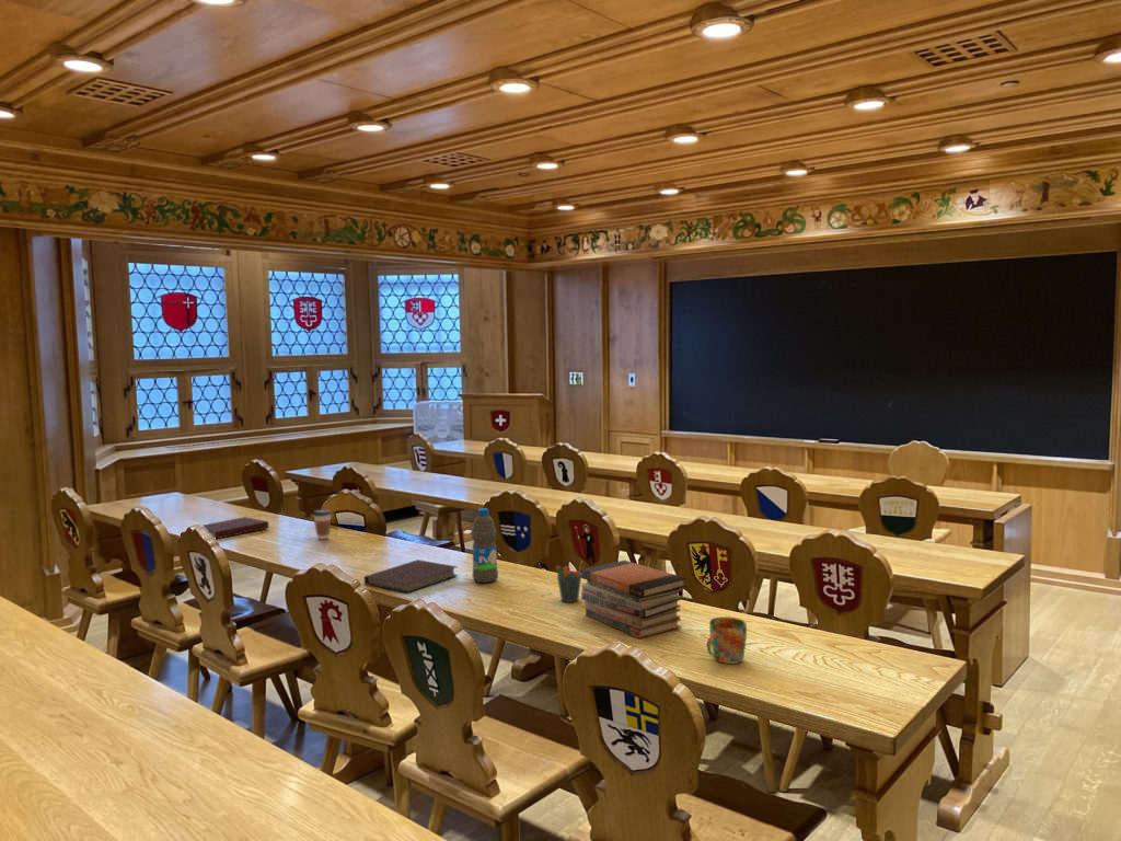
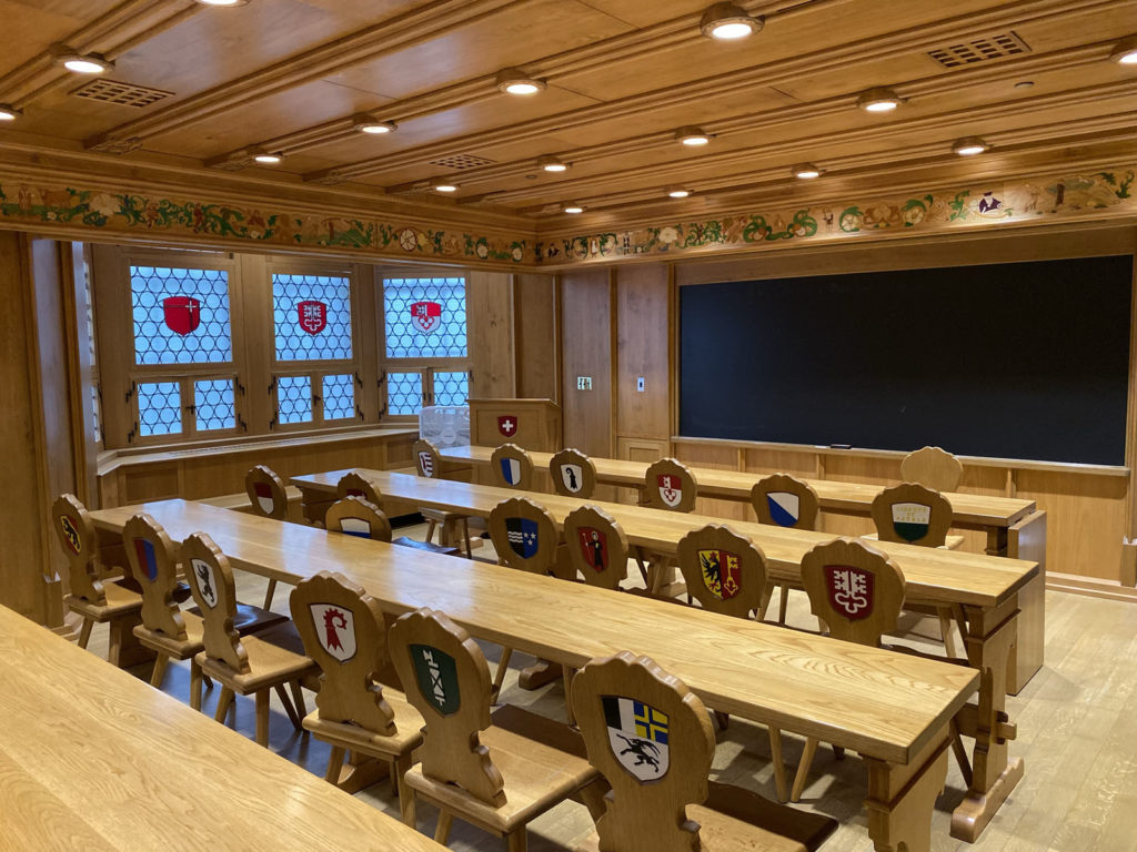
- mug (724, 642)
- notebook (412, 575)
- book stack (632, 597)
- notebook (231, 527)
- water bottle (484, 544)
- pen holder (569, 579)
- coffee cup (322, 523)
